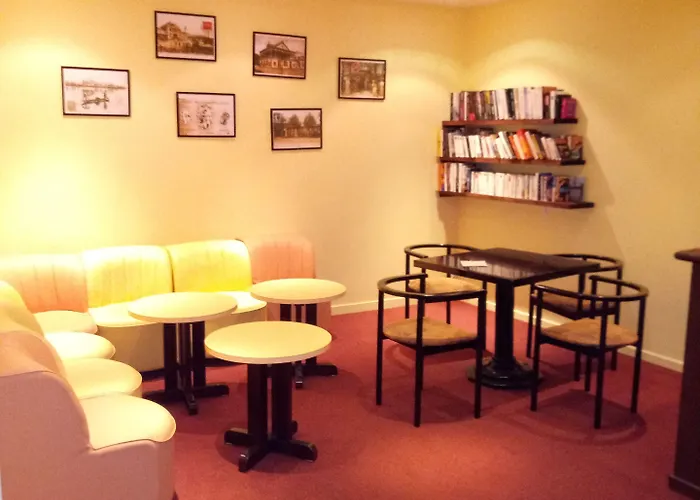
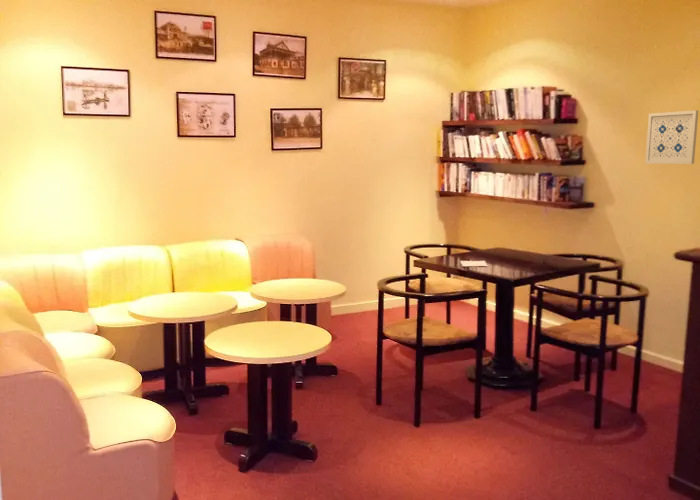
+ wall art (670, 138)
